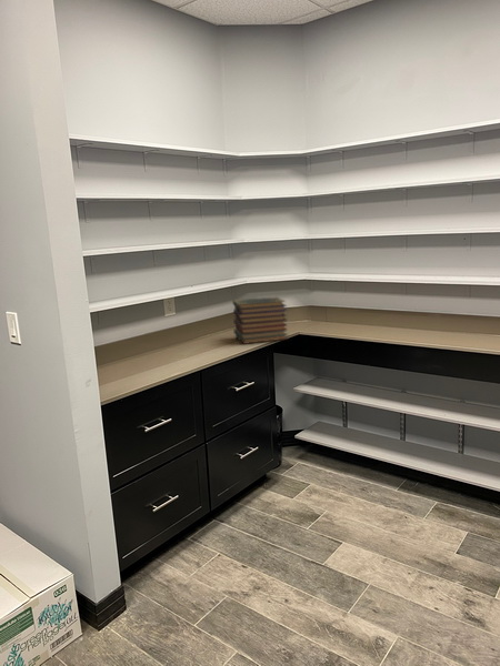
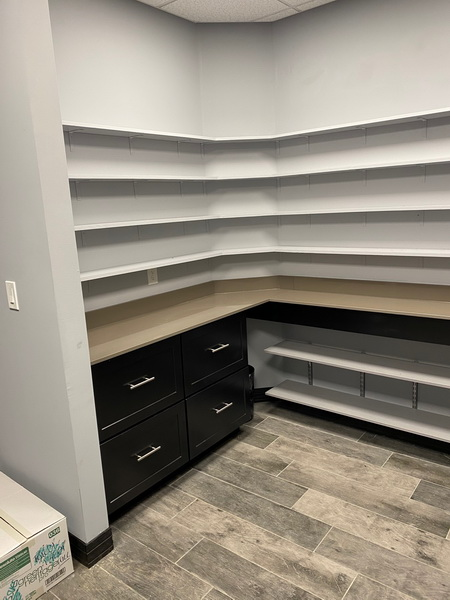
- book stack (259, 320)
